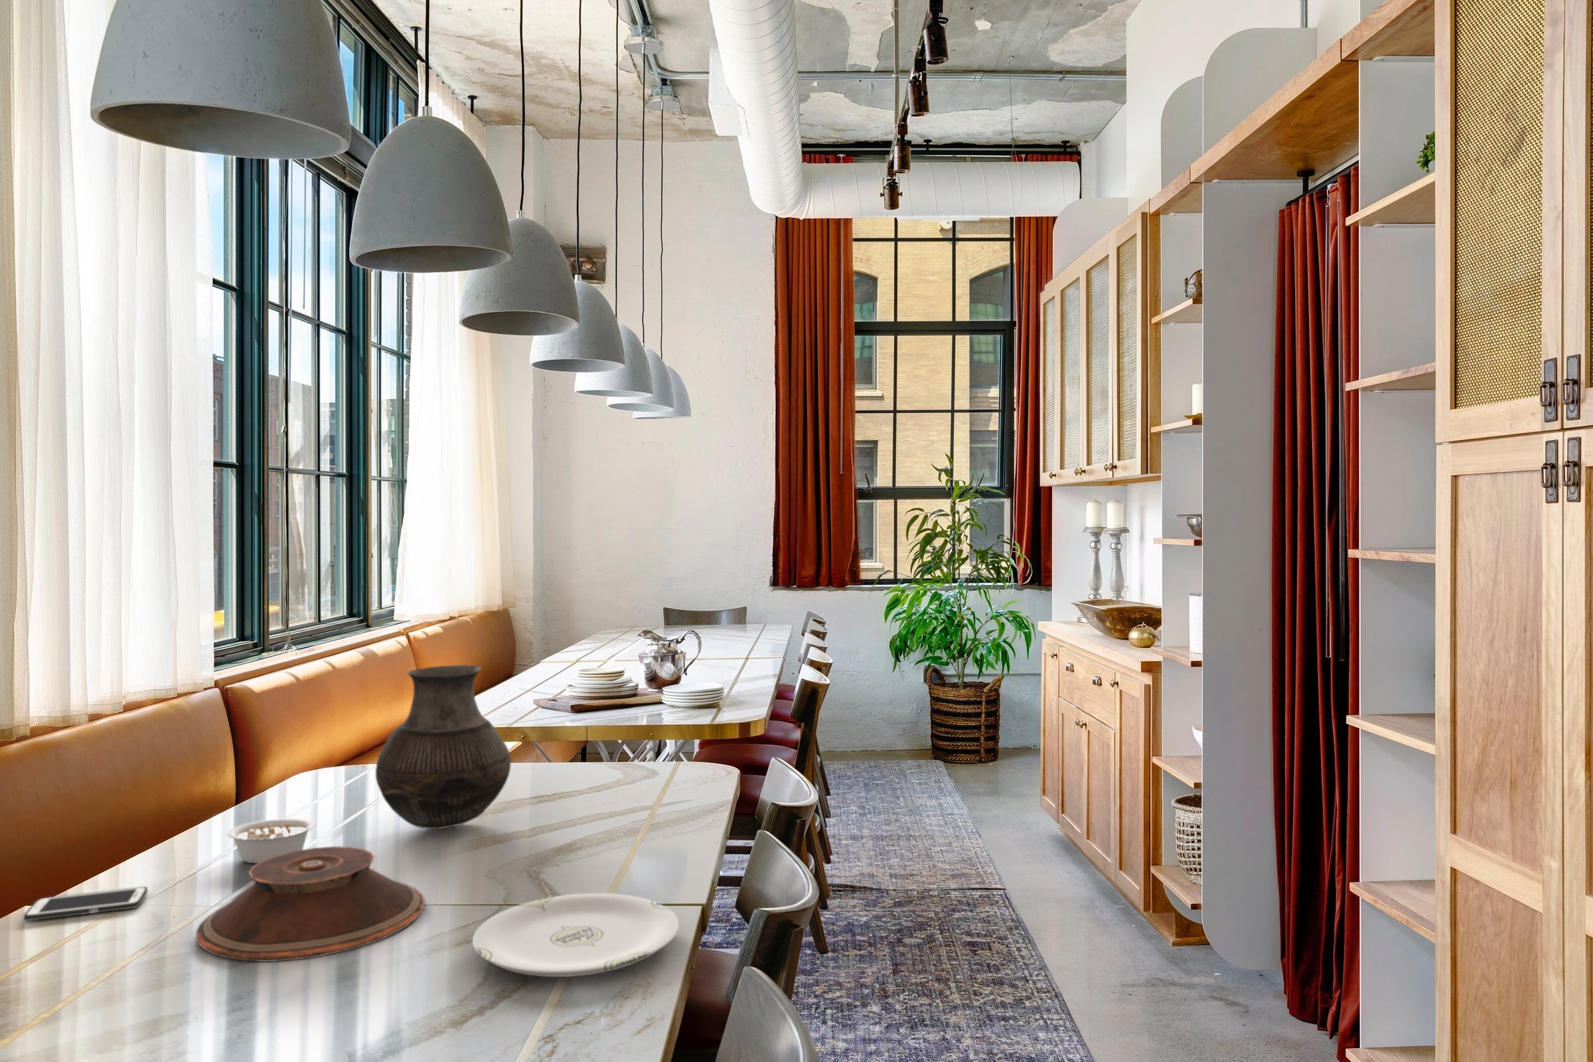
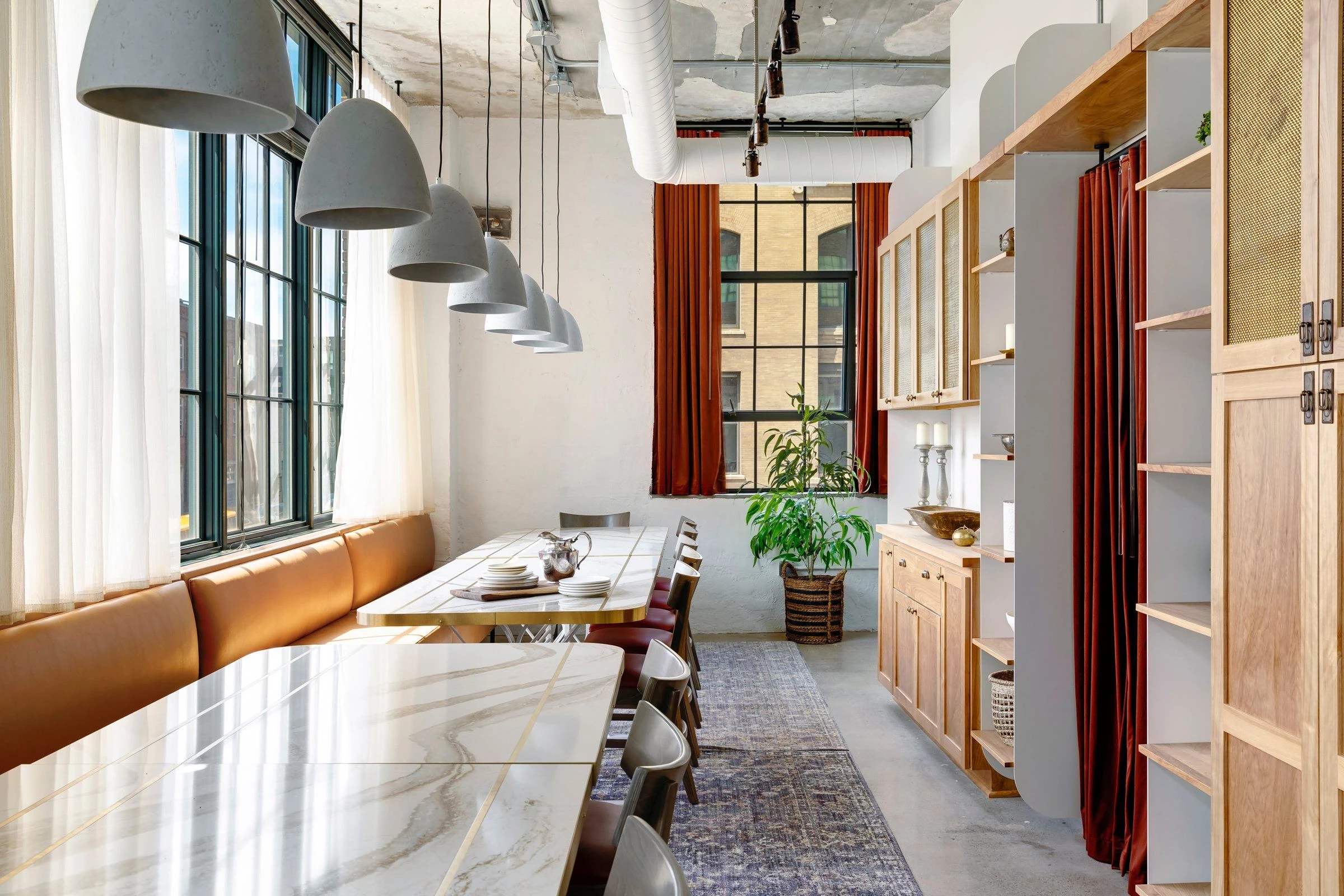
- plate (577, 936)
- plate (314, 891)
- cell phone (88, 903)
- legume (275, 839)
- vase (444, 748)
